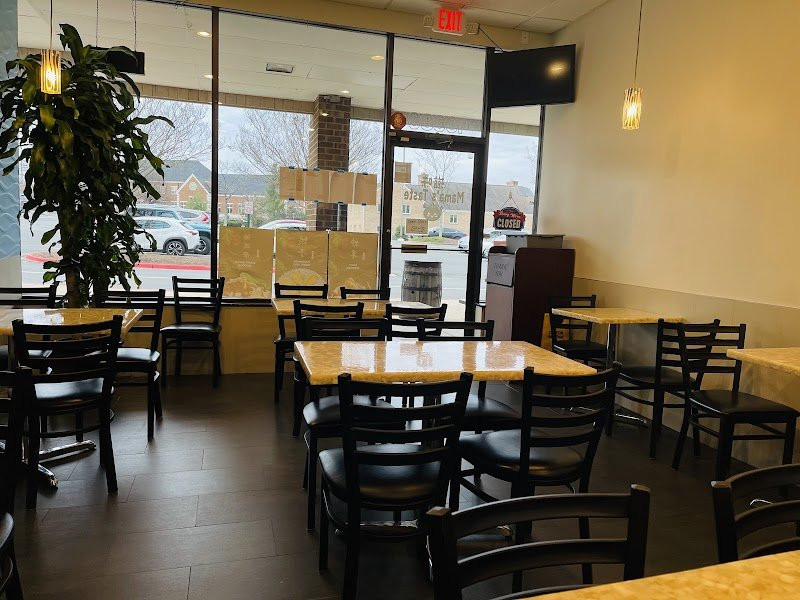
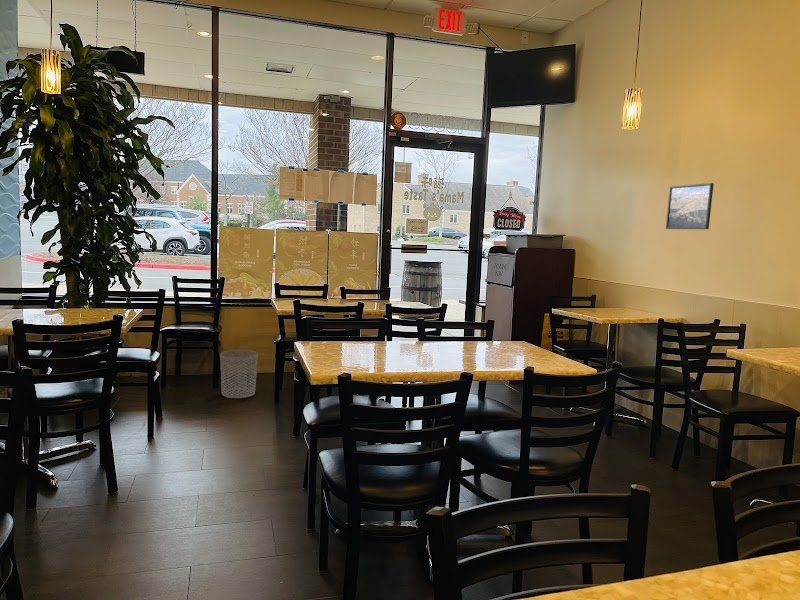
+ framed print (688, 207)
+ waste bin (238, 373)
